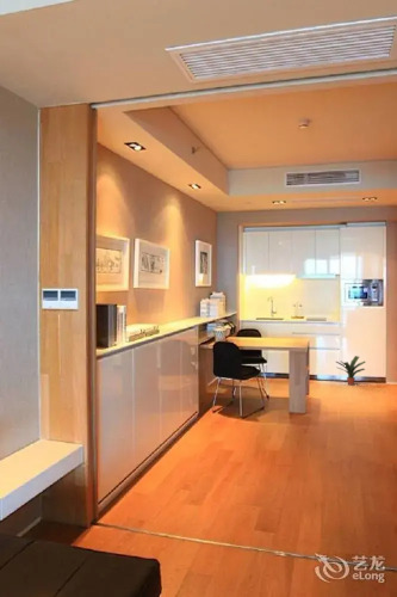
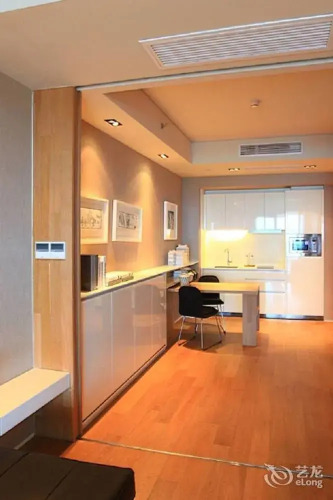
- potted plant (348, 369)
